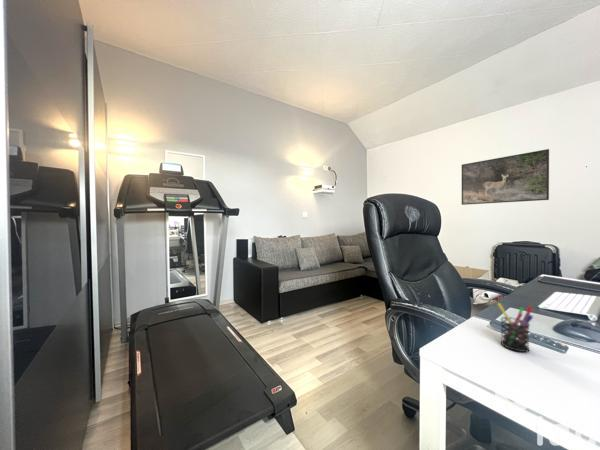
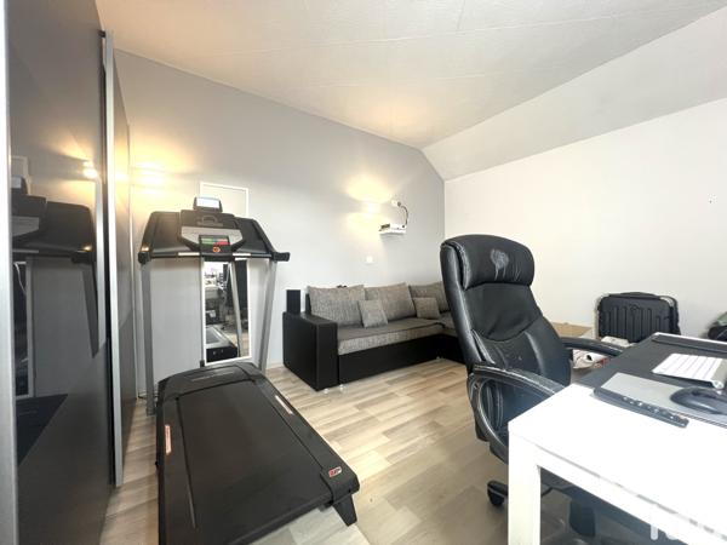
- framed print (500, 180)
- pen holder (517, 324)
